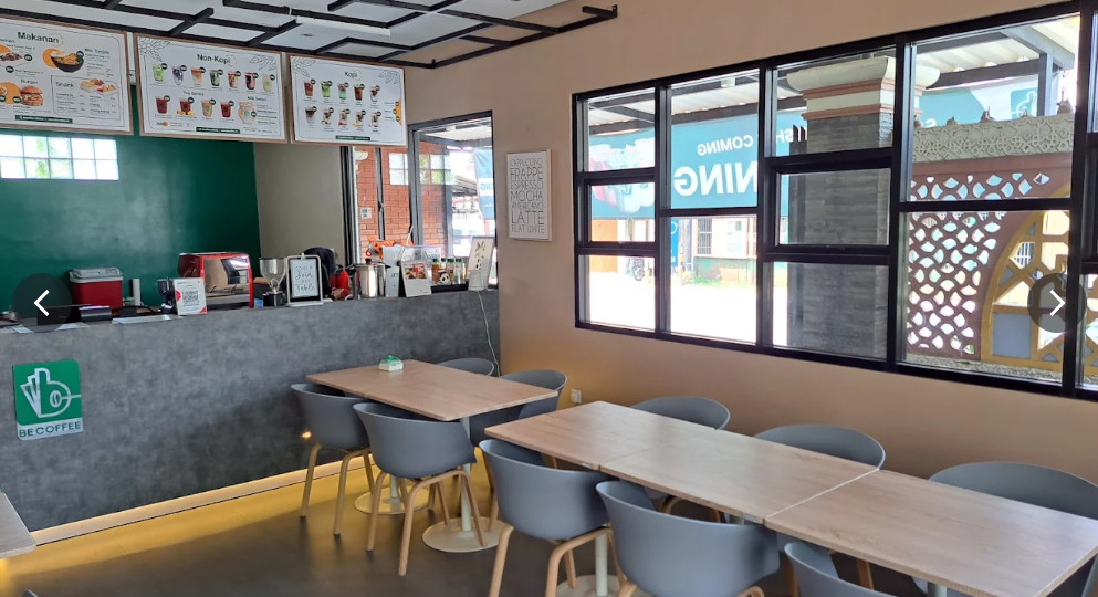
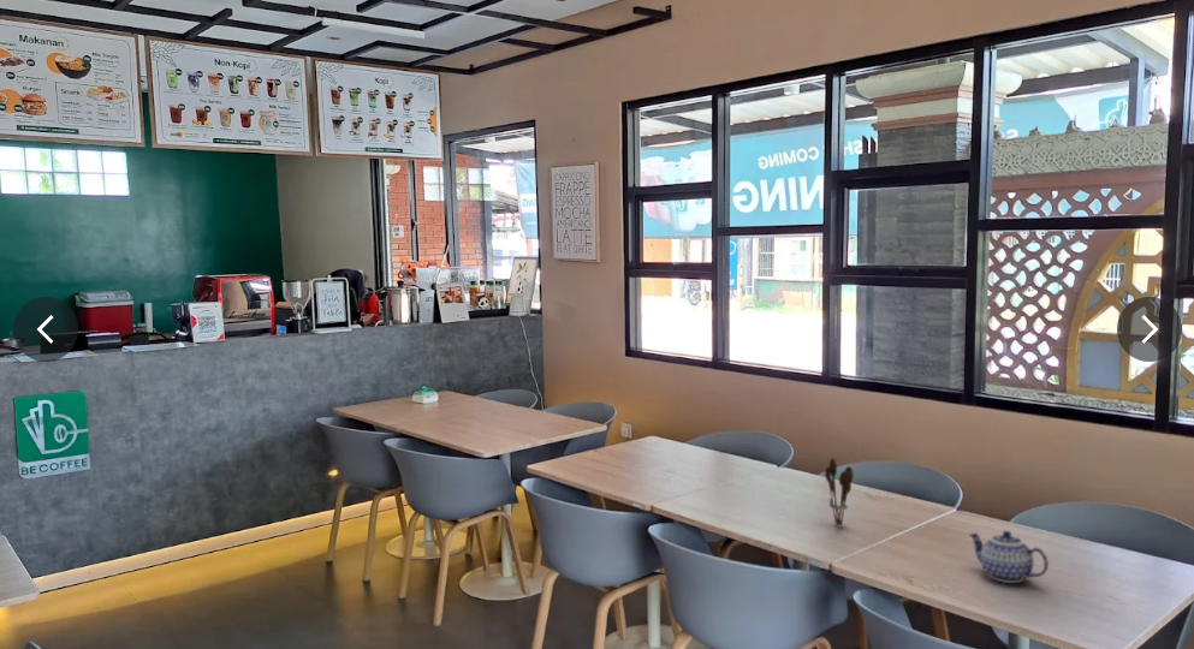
+ utensil holder (840, 495)
+ teapot (1005, 554)
